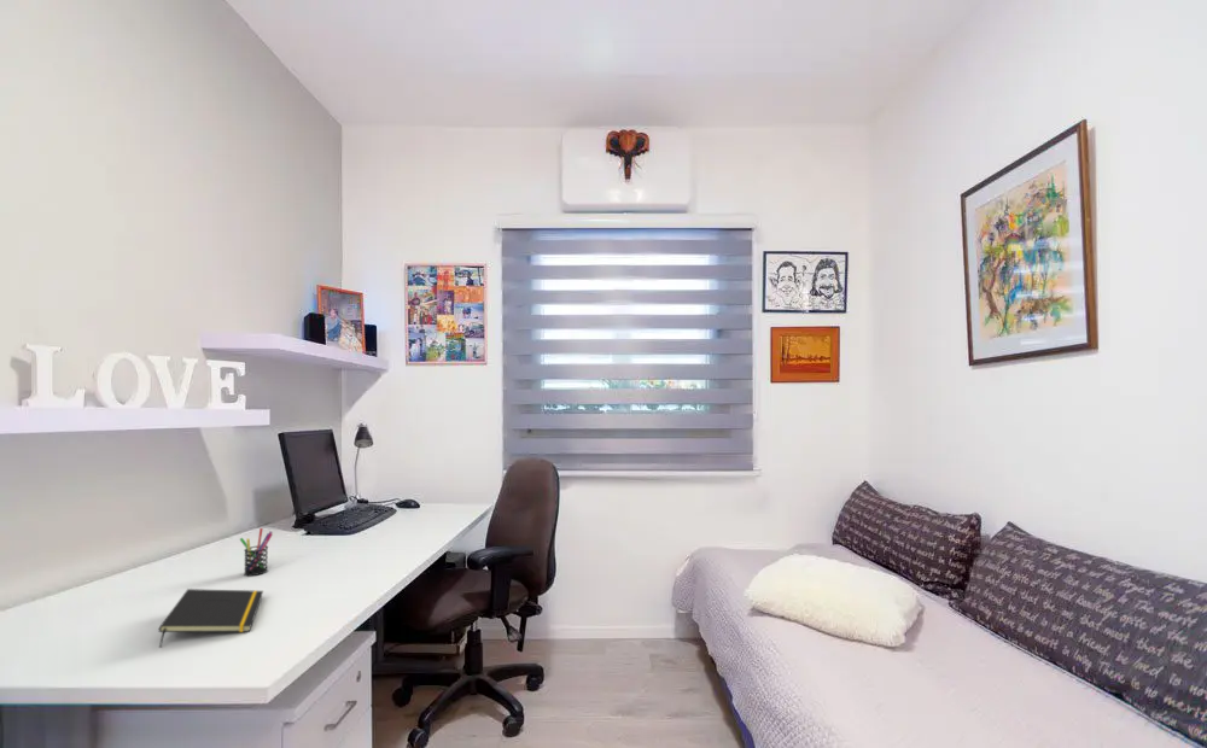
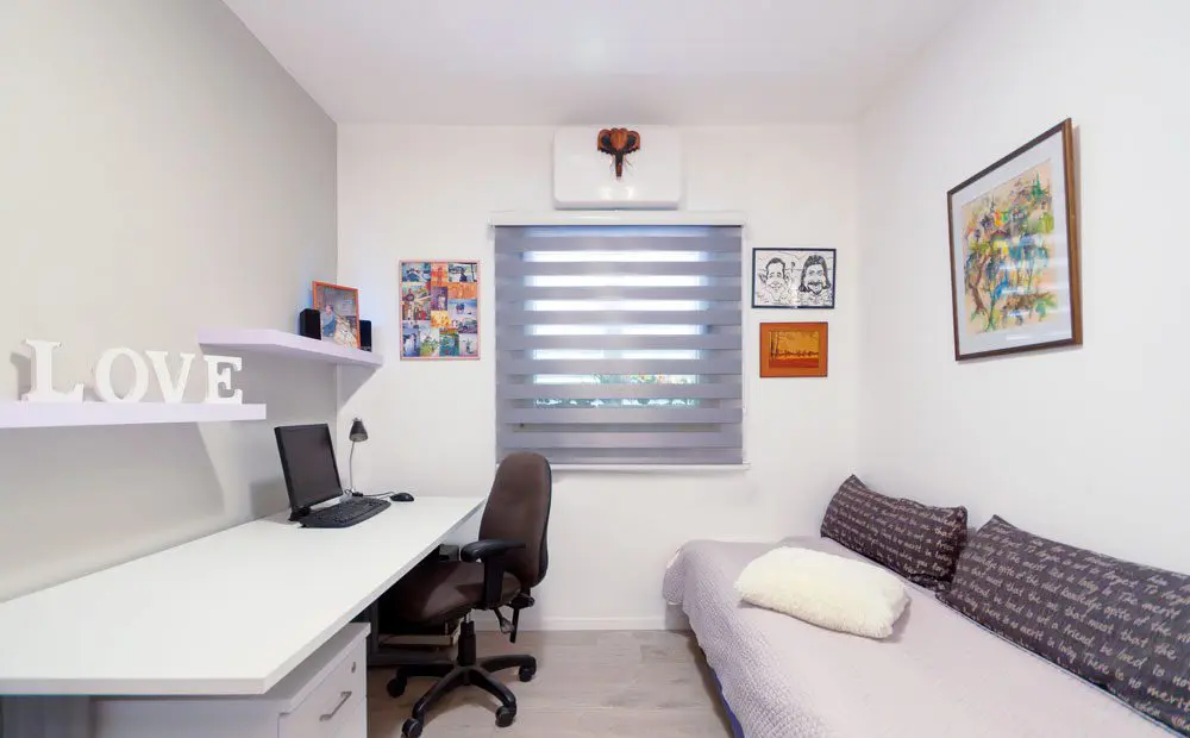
- pen holder (253, 550)
- notepad (216, 609)
